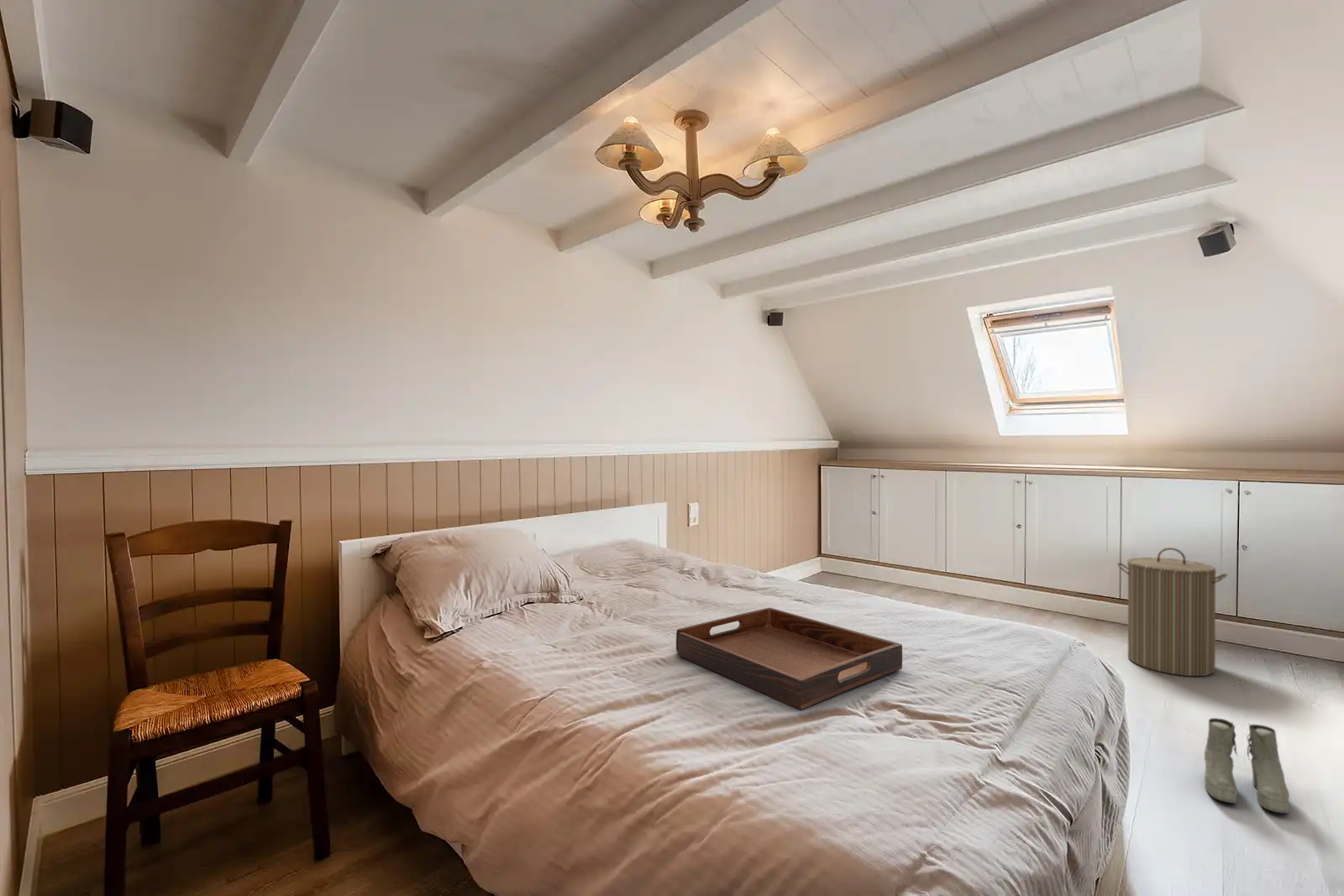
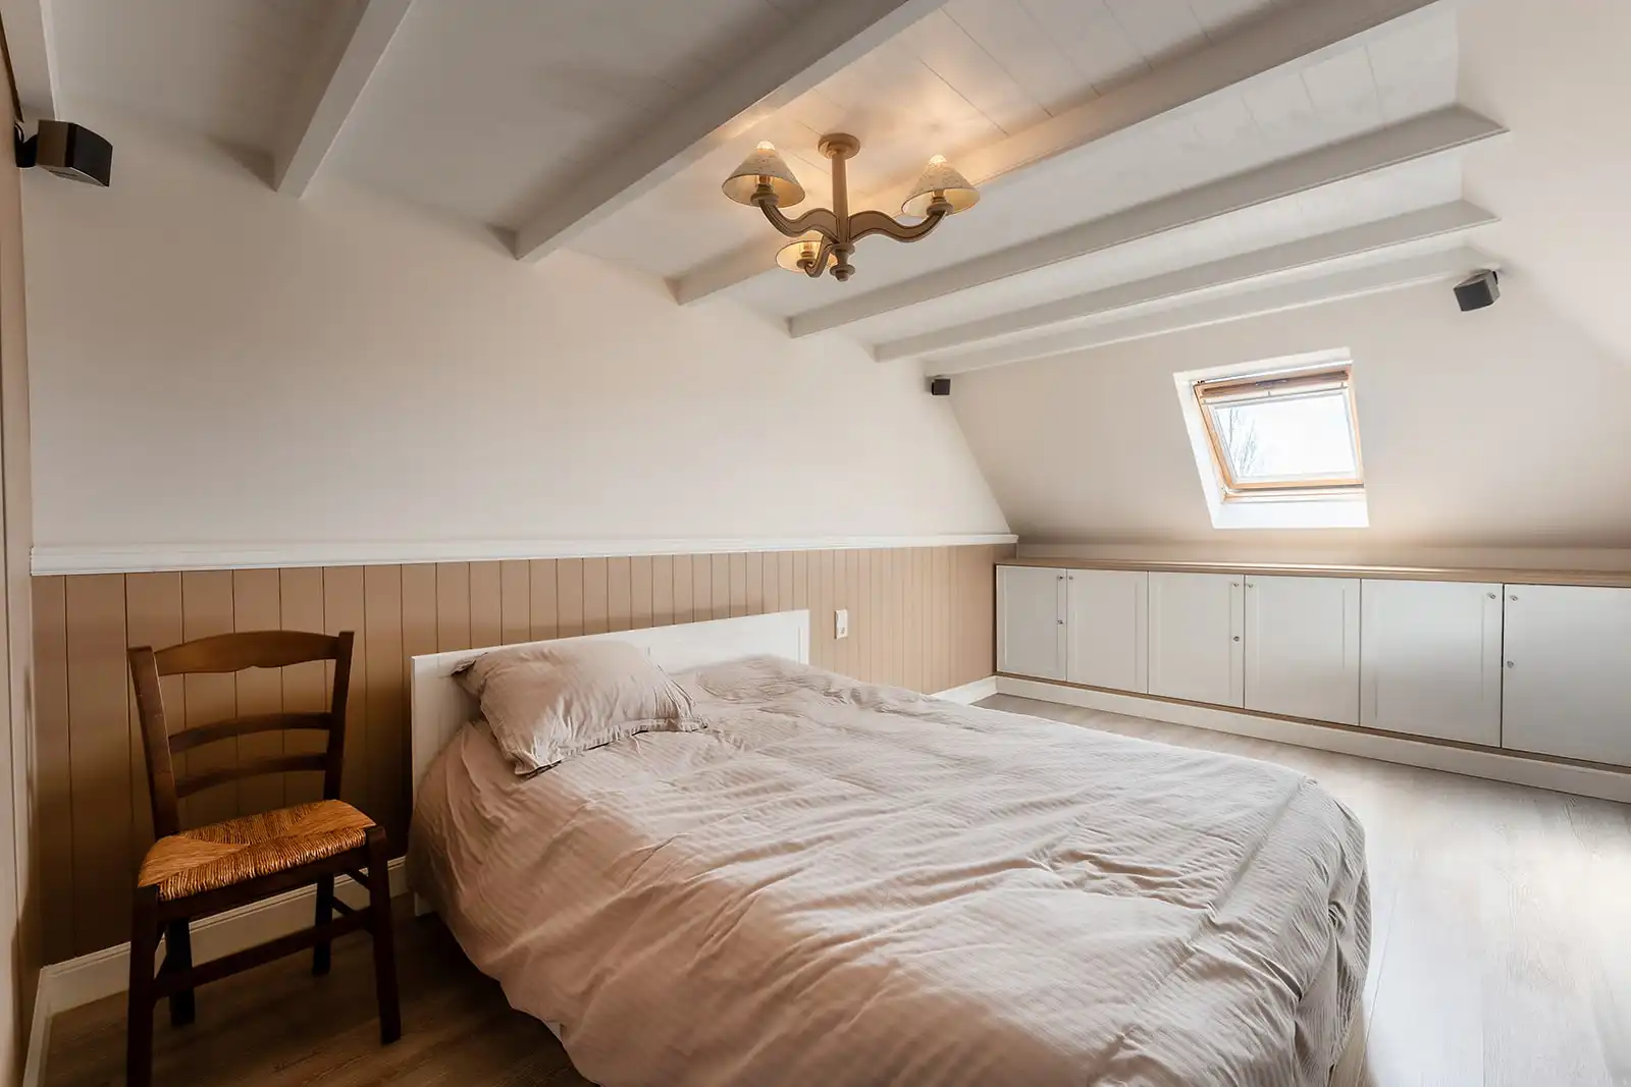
- serving tray (782, 648)
- laundry hamper (1169, 605)
- boots (1248, 758)
